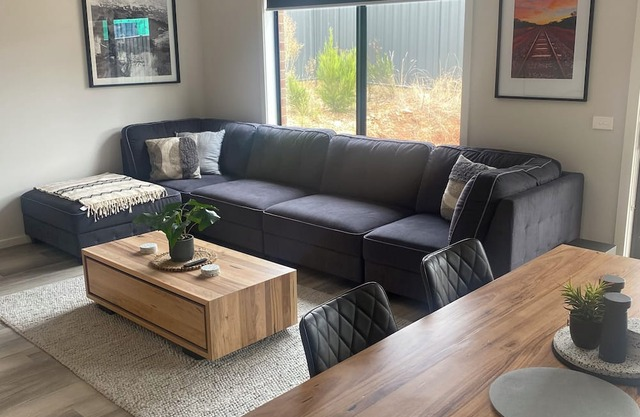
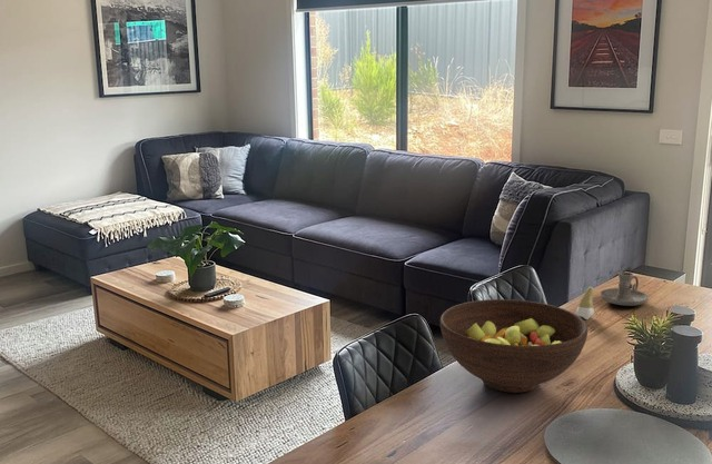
+ tooth (585, 303)
+ fruit bowl (511, 352)
+ candle holder (626, 286)
